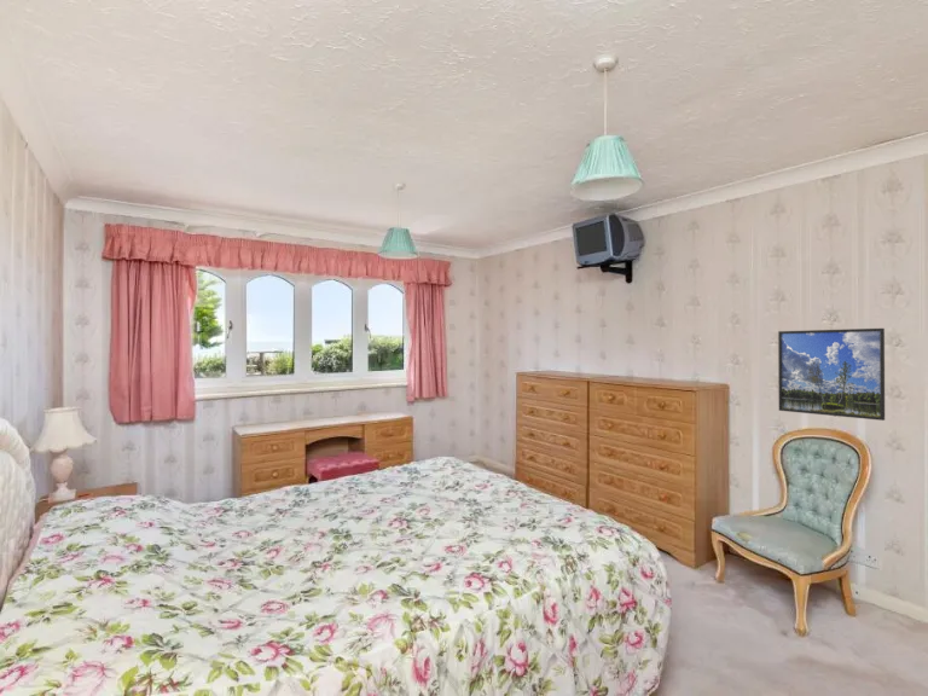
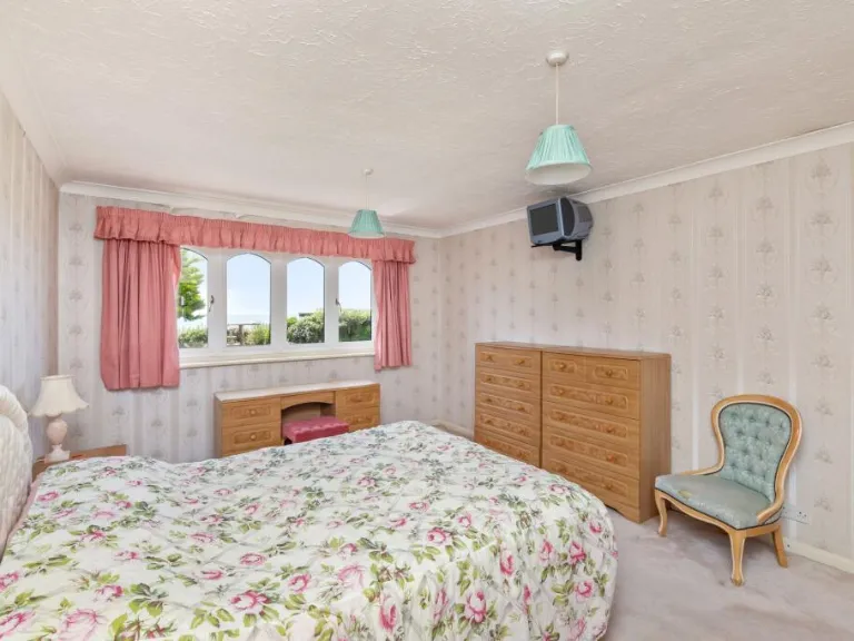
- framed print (828, 372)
